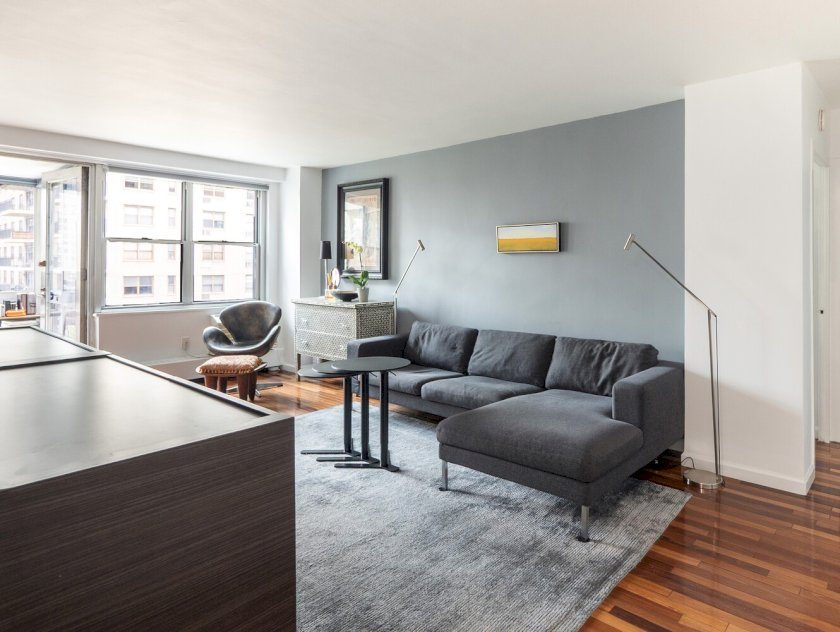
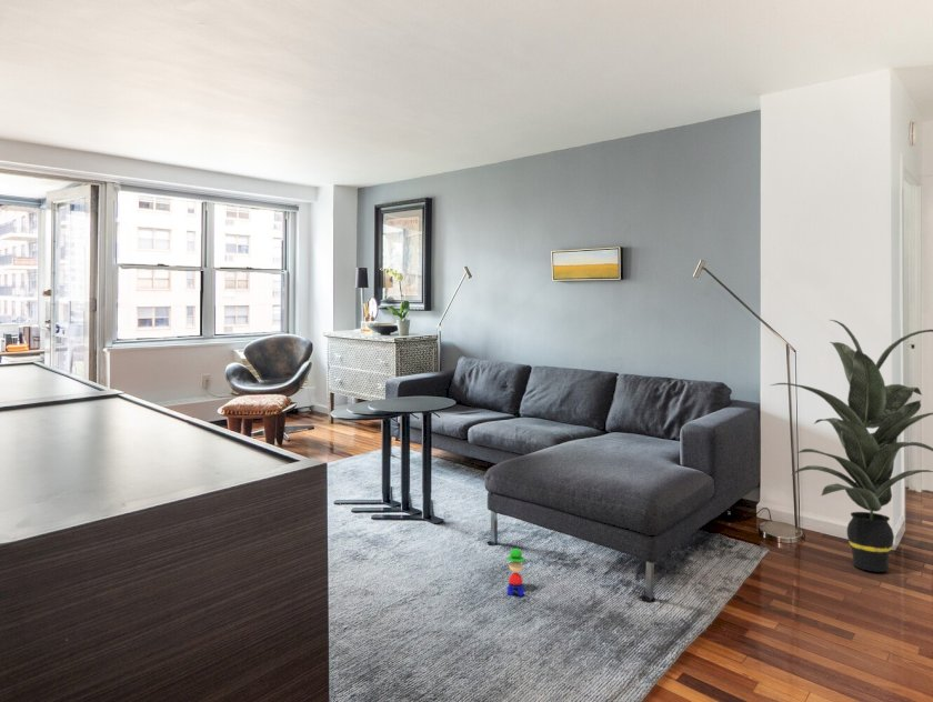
+ stacking toy (515, 571)
+ indoor plant (860, 440)
